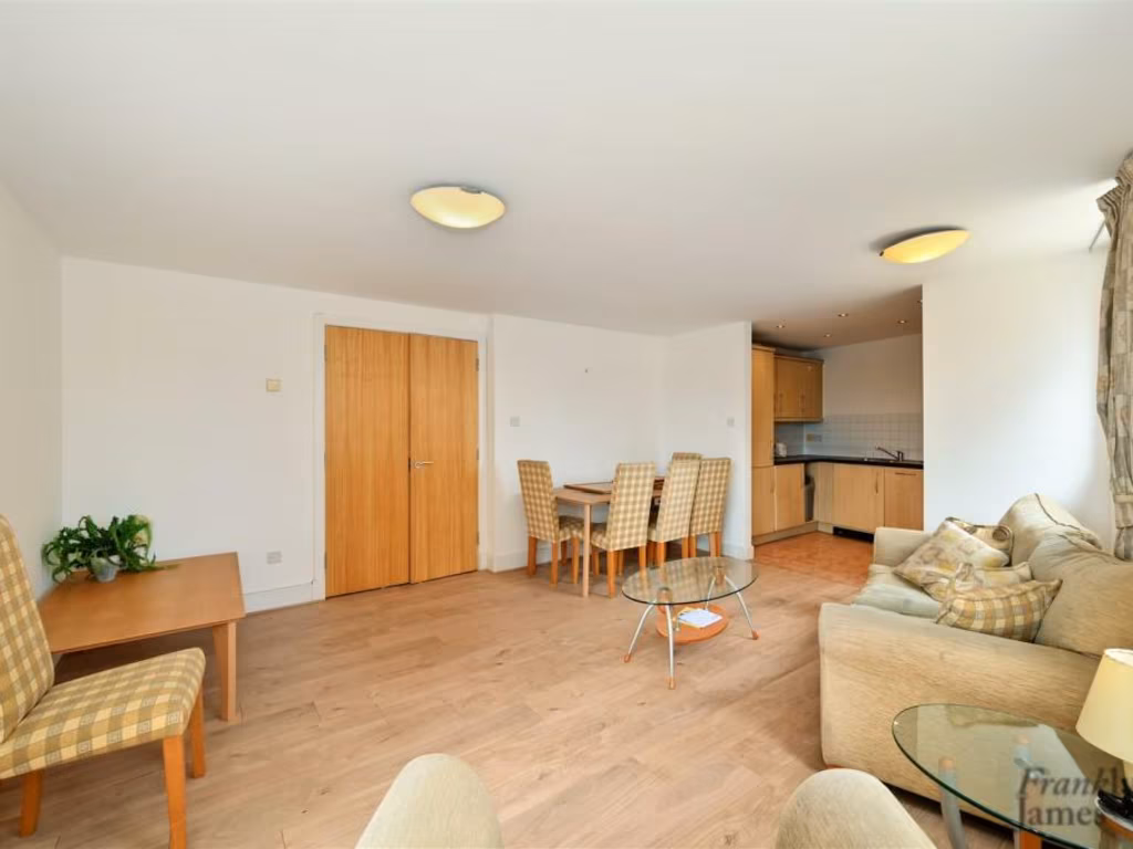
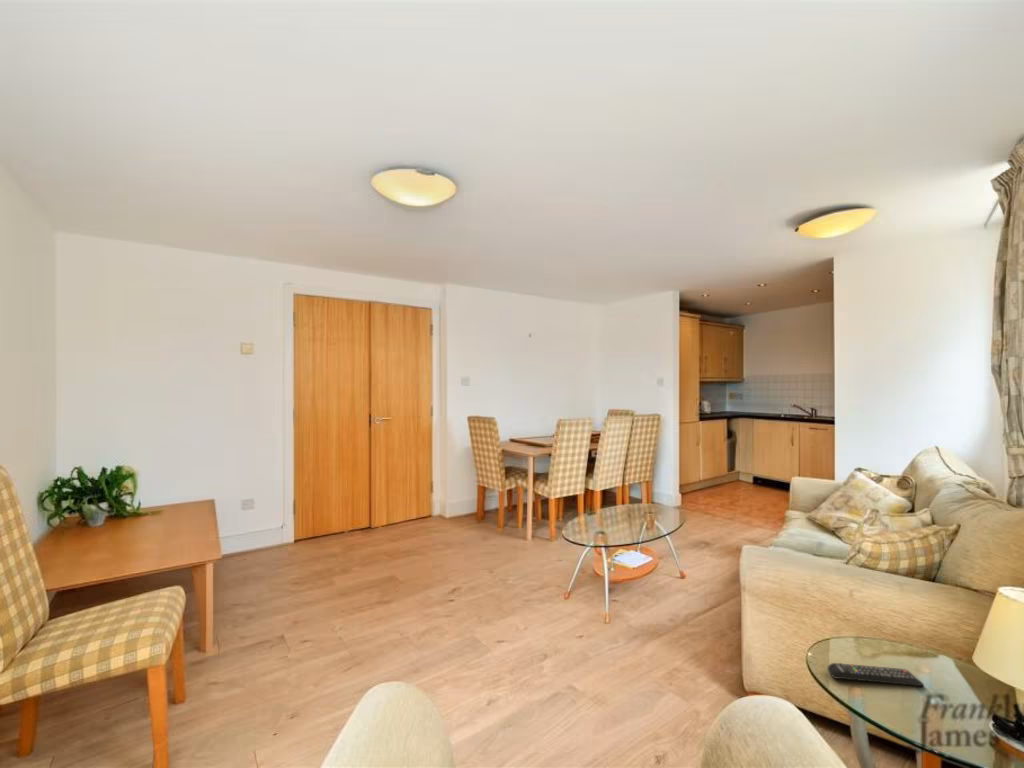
+ remote control (874, 675)
